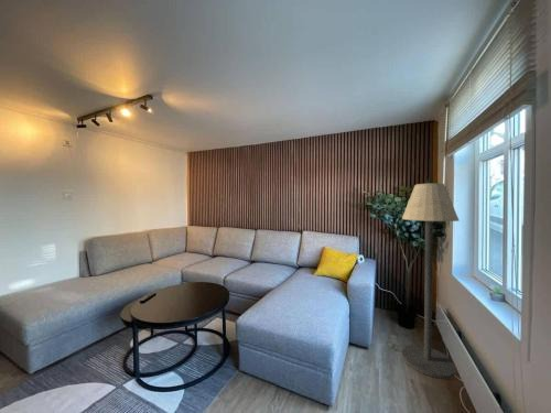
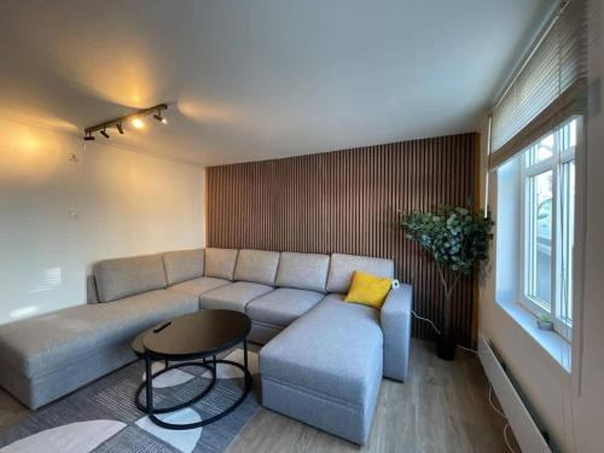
- floor lamp (428, 272)
